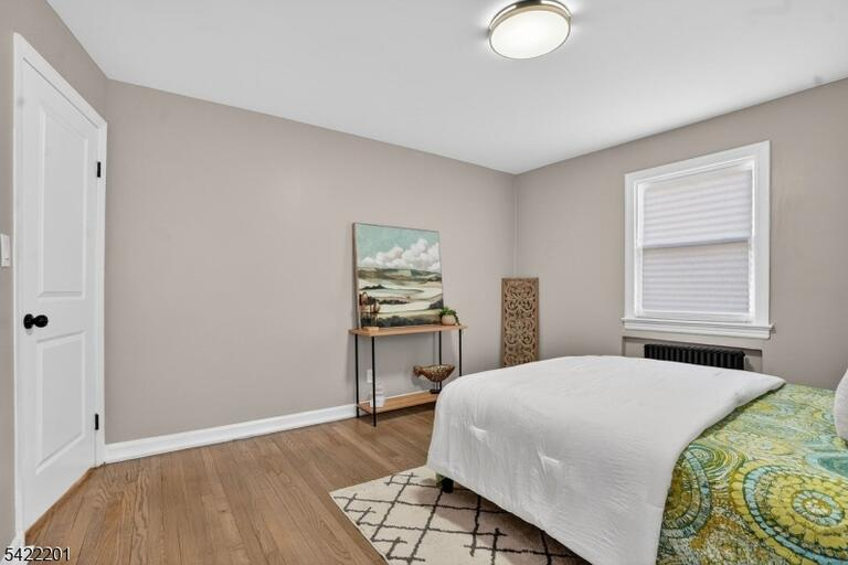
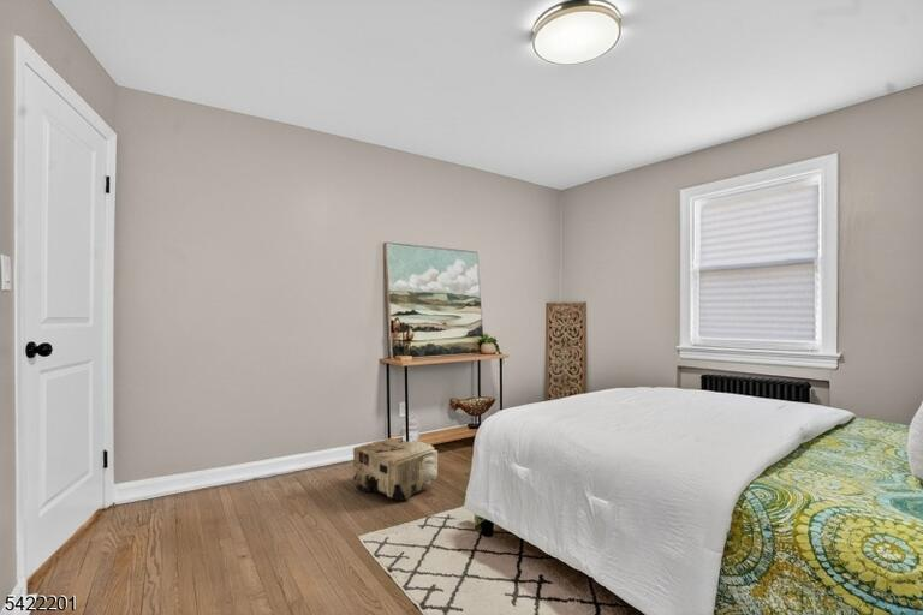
+ pouf (394, 468)
